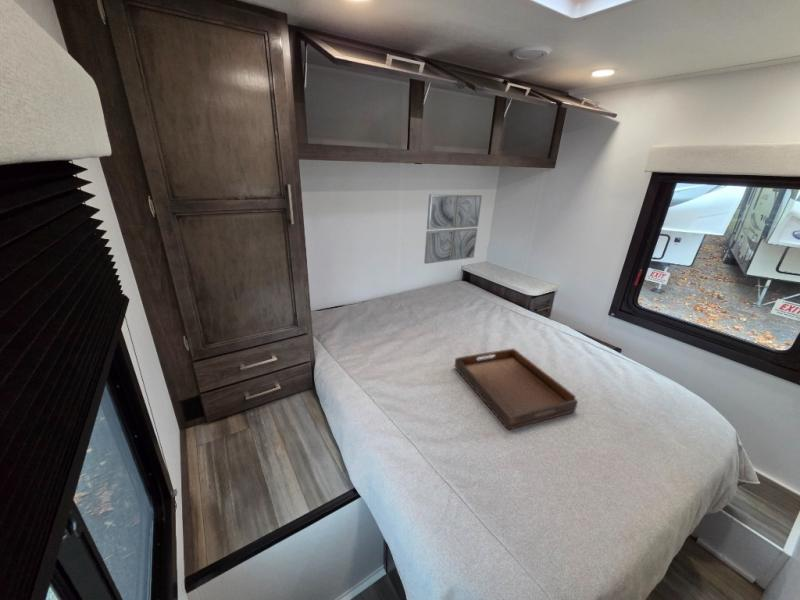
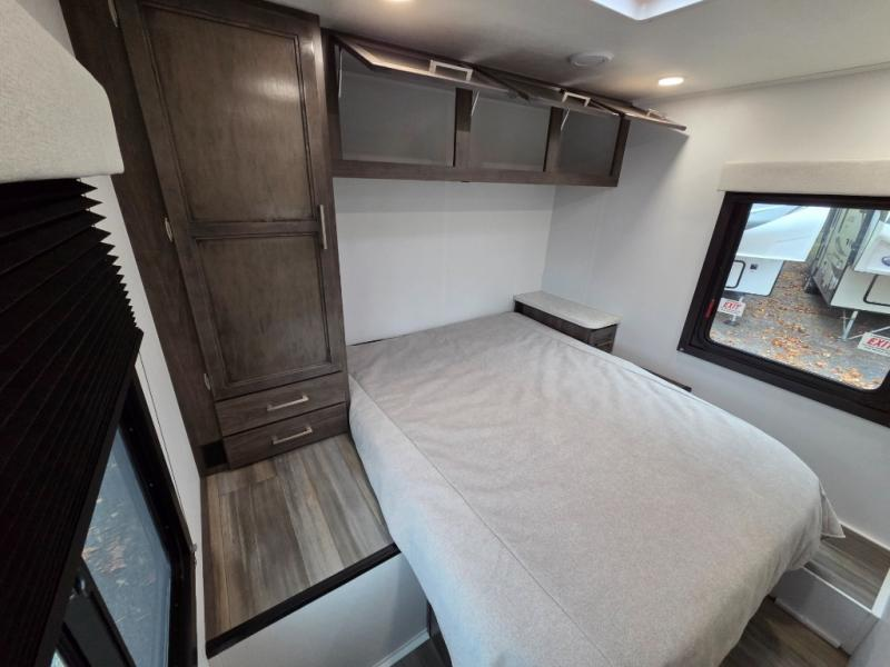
- serving tray (511, 382)
- wall art (454, 229)
